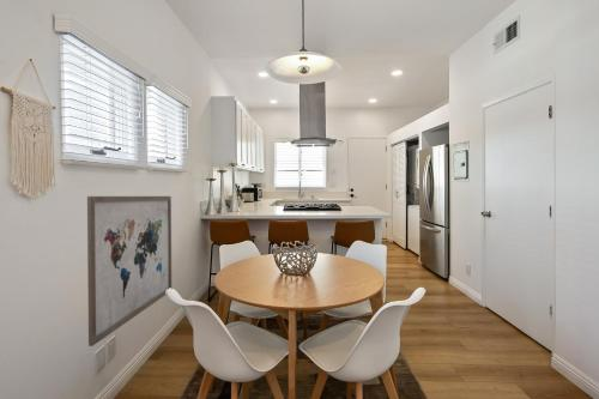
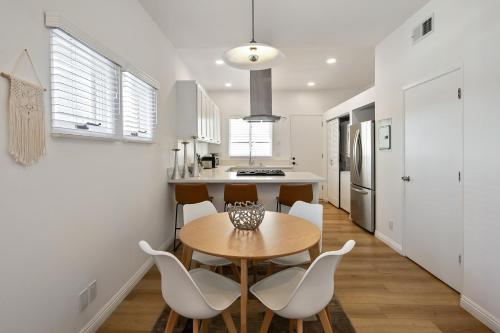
- wall art (139, 254)
